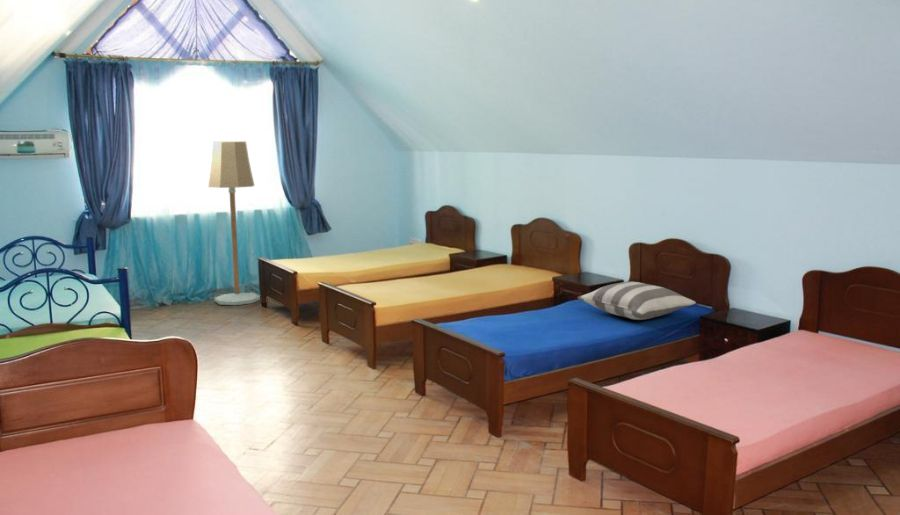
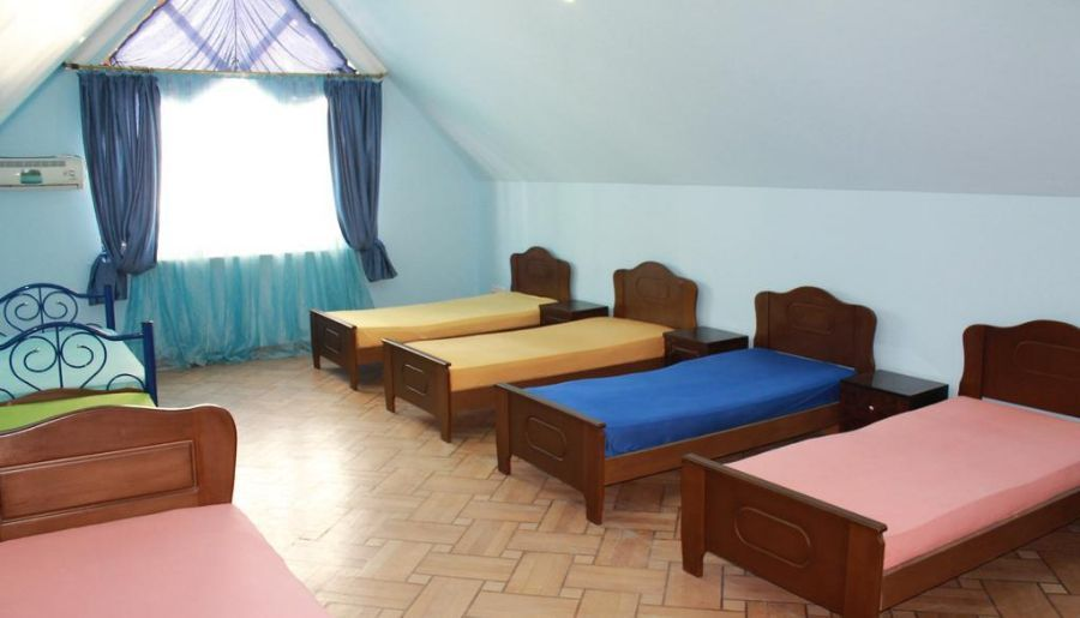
- floor lamp (233, 222)
- pillow (636, 300)
